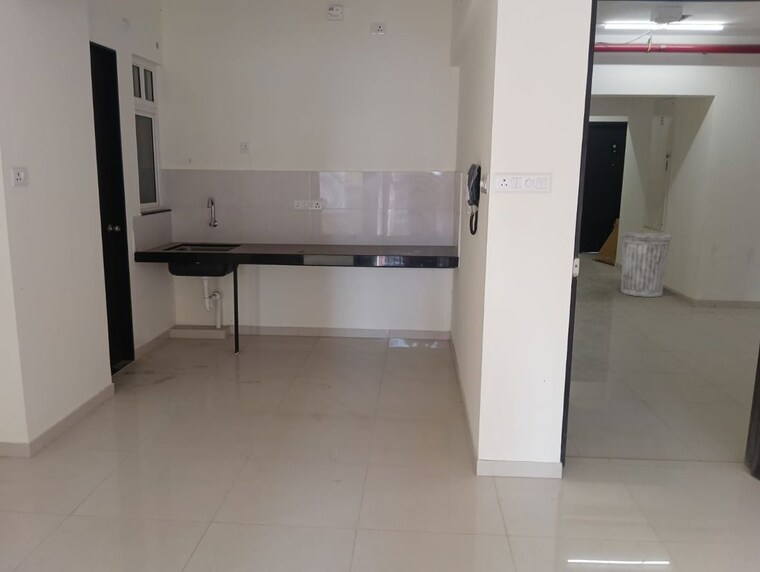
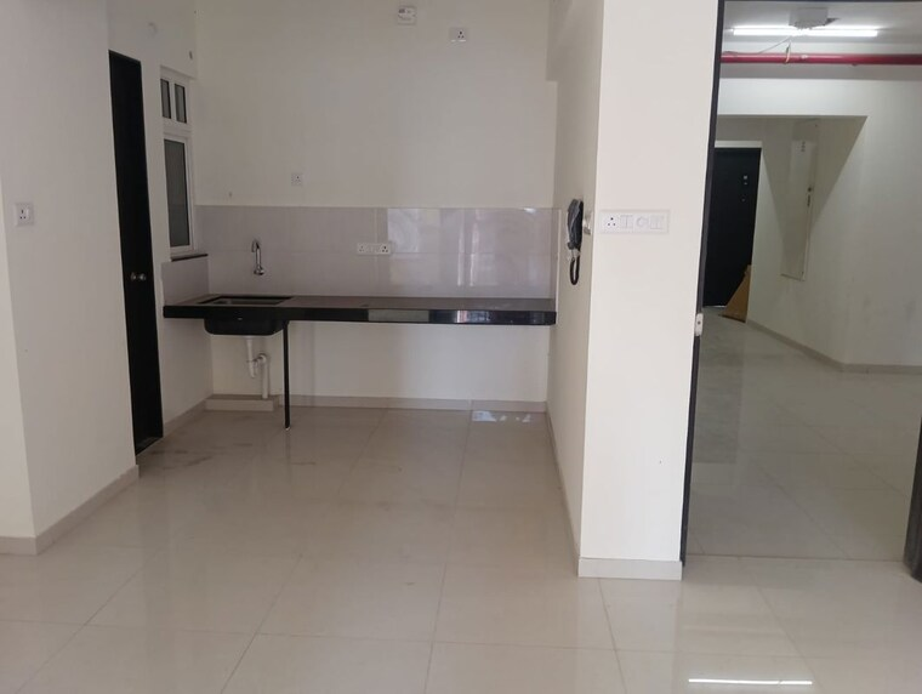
- trash can (643, 263)
